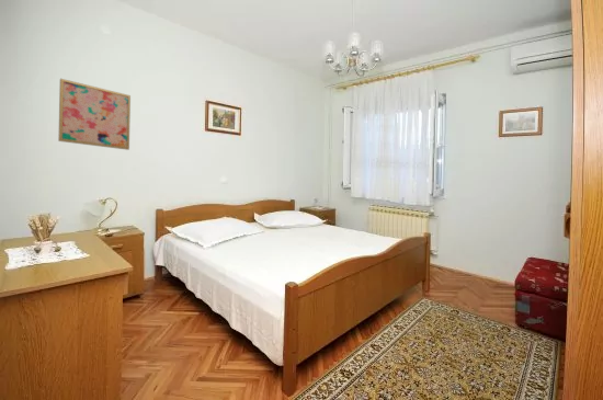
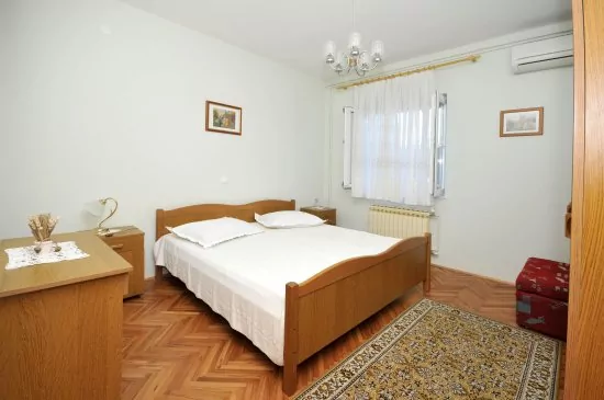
- wall art (96, 116)
